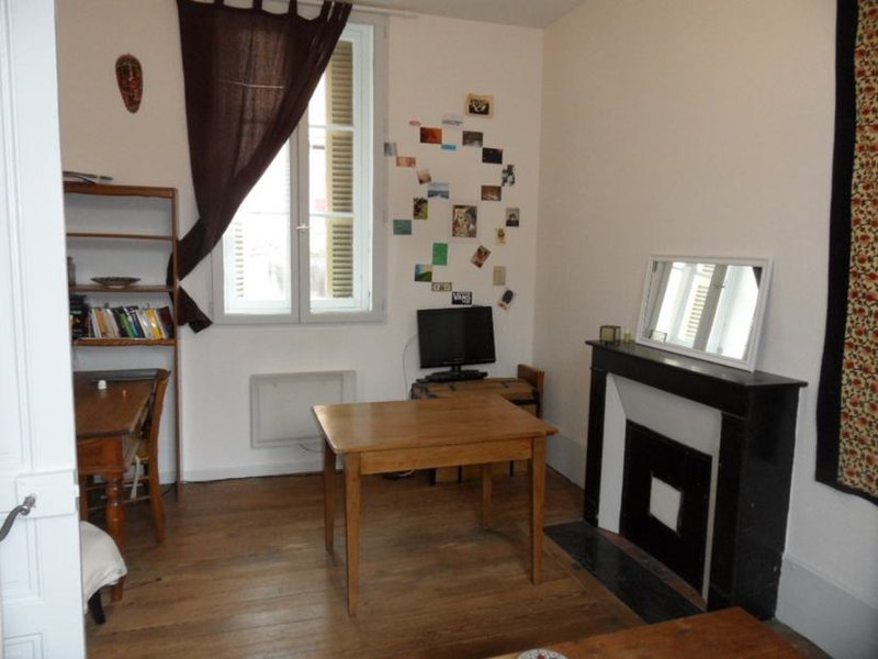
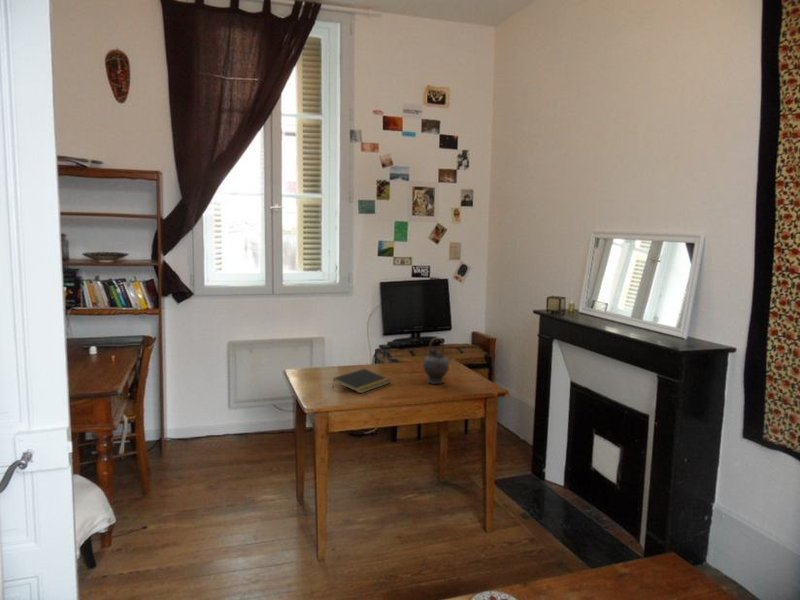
+ teapot (439, 359)
+ notepad (362, 380)
